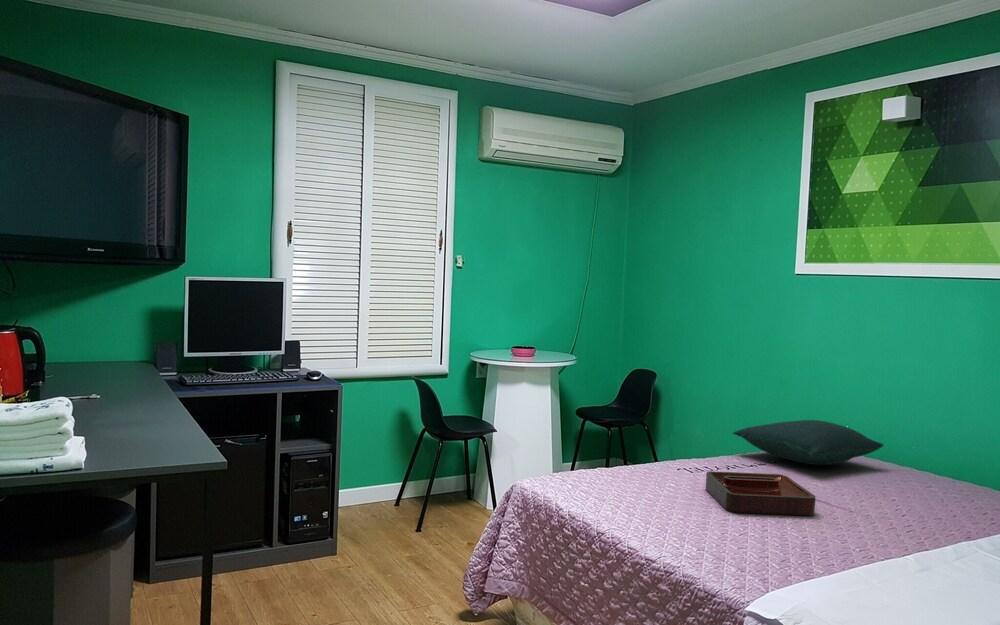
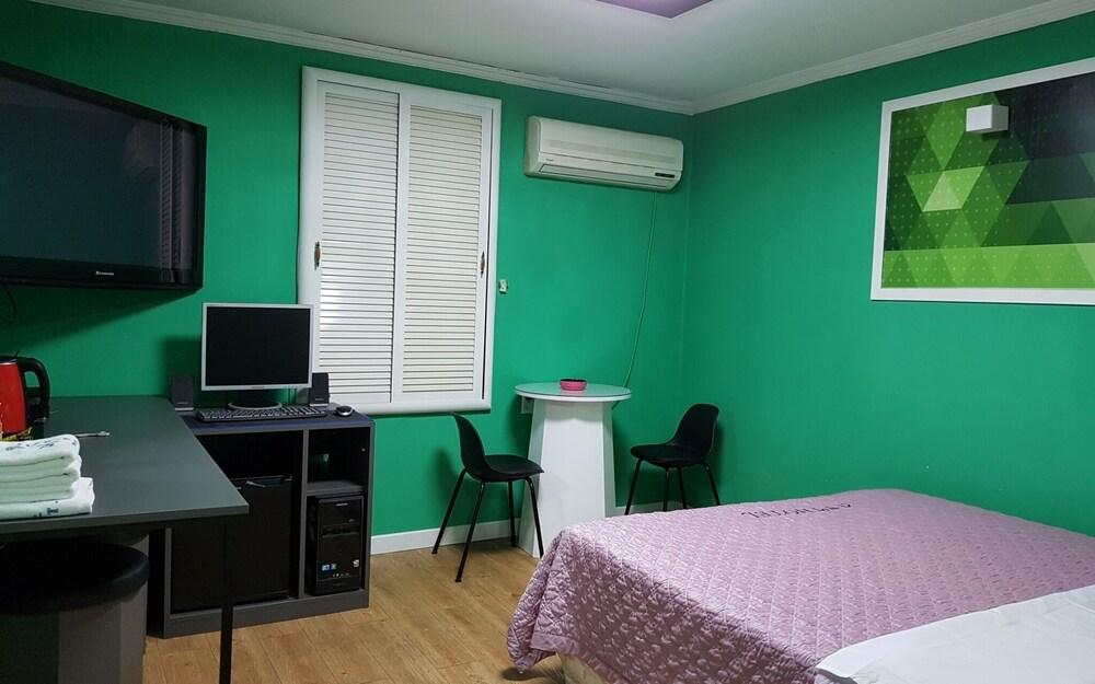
- pillow (805, 440)
- decorative tray (757, 492)
